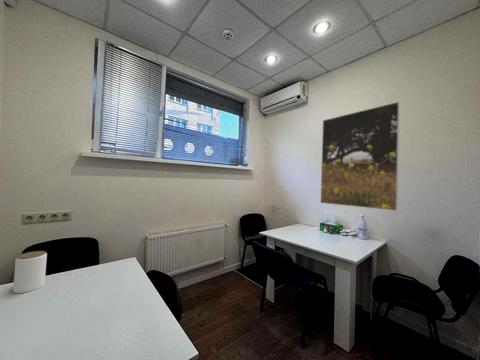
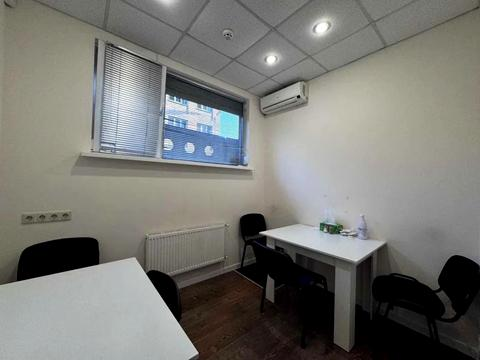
- jar (30, 270)
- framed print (354, 159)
